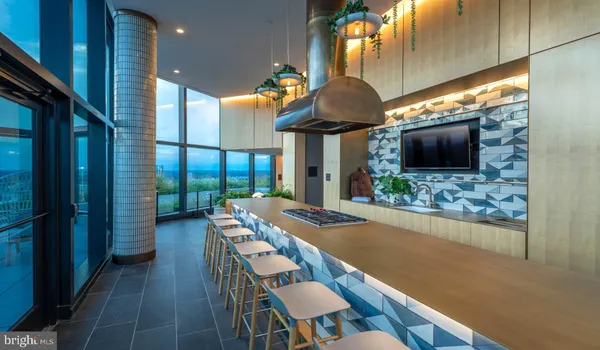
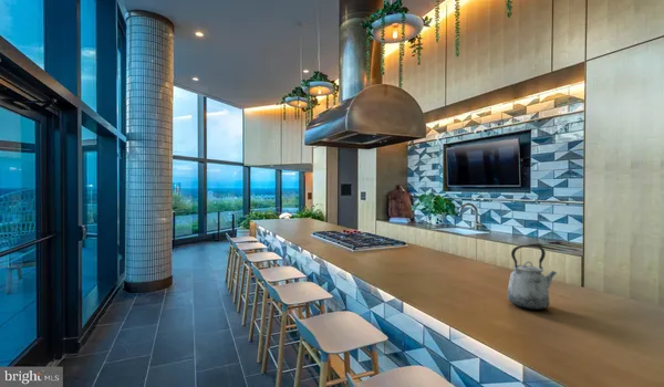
+ kettle (533, 275)
